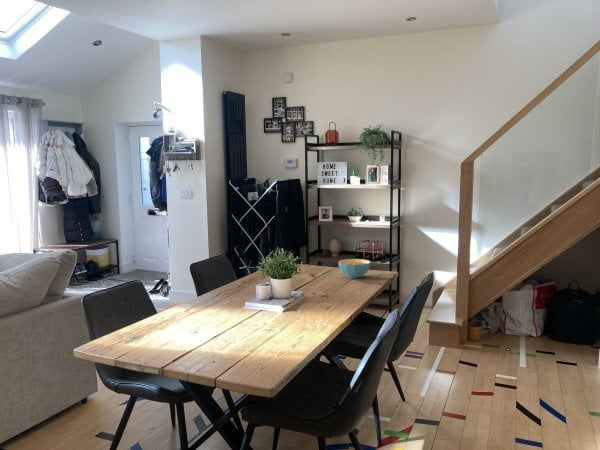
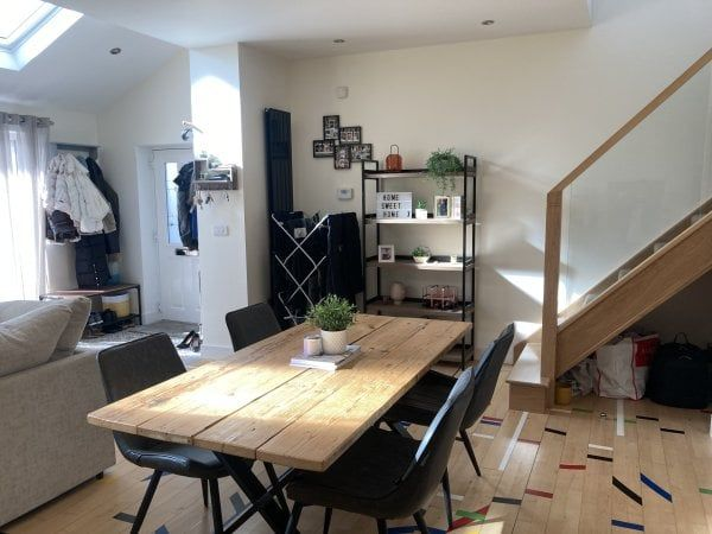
- cereal bowl (354, 269)
